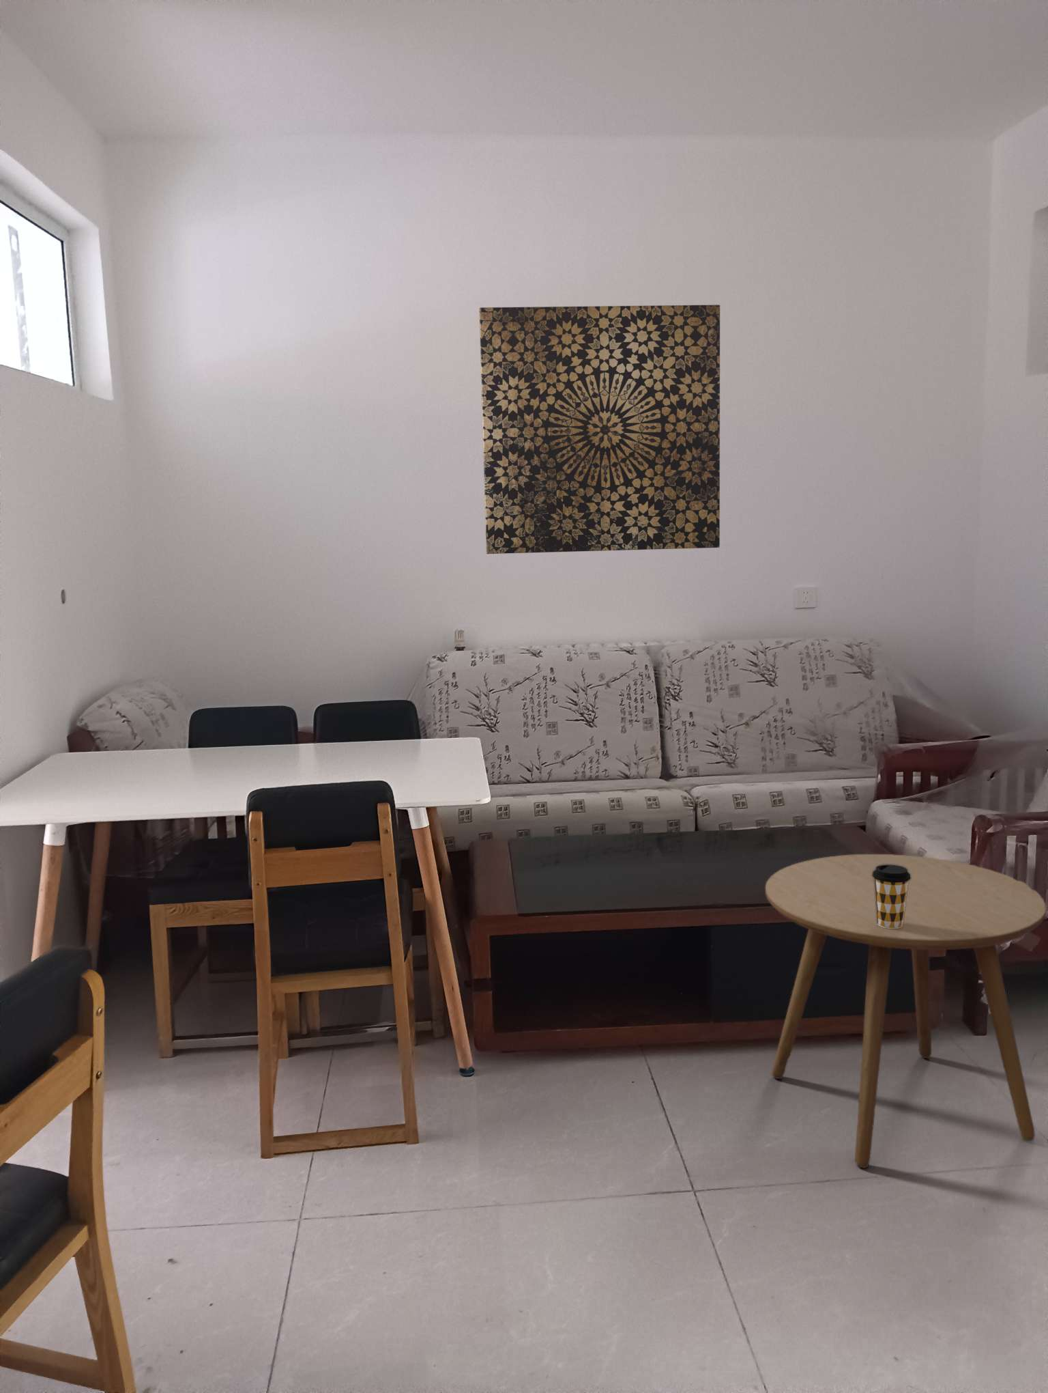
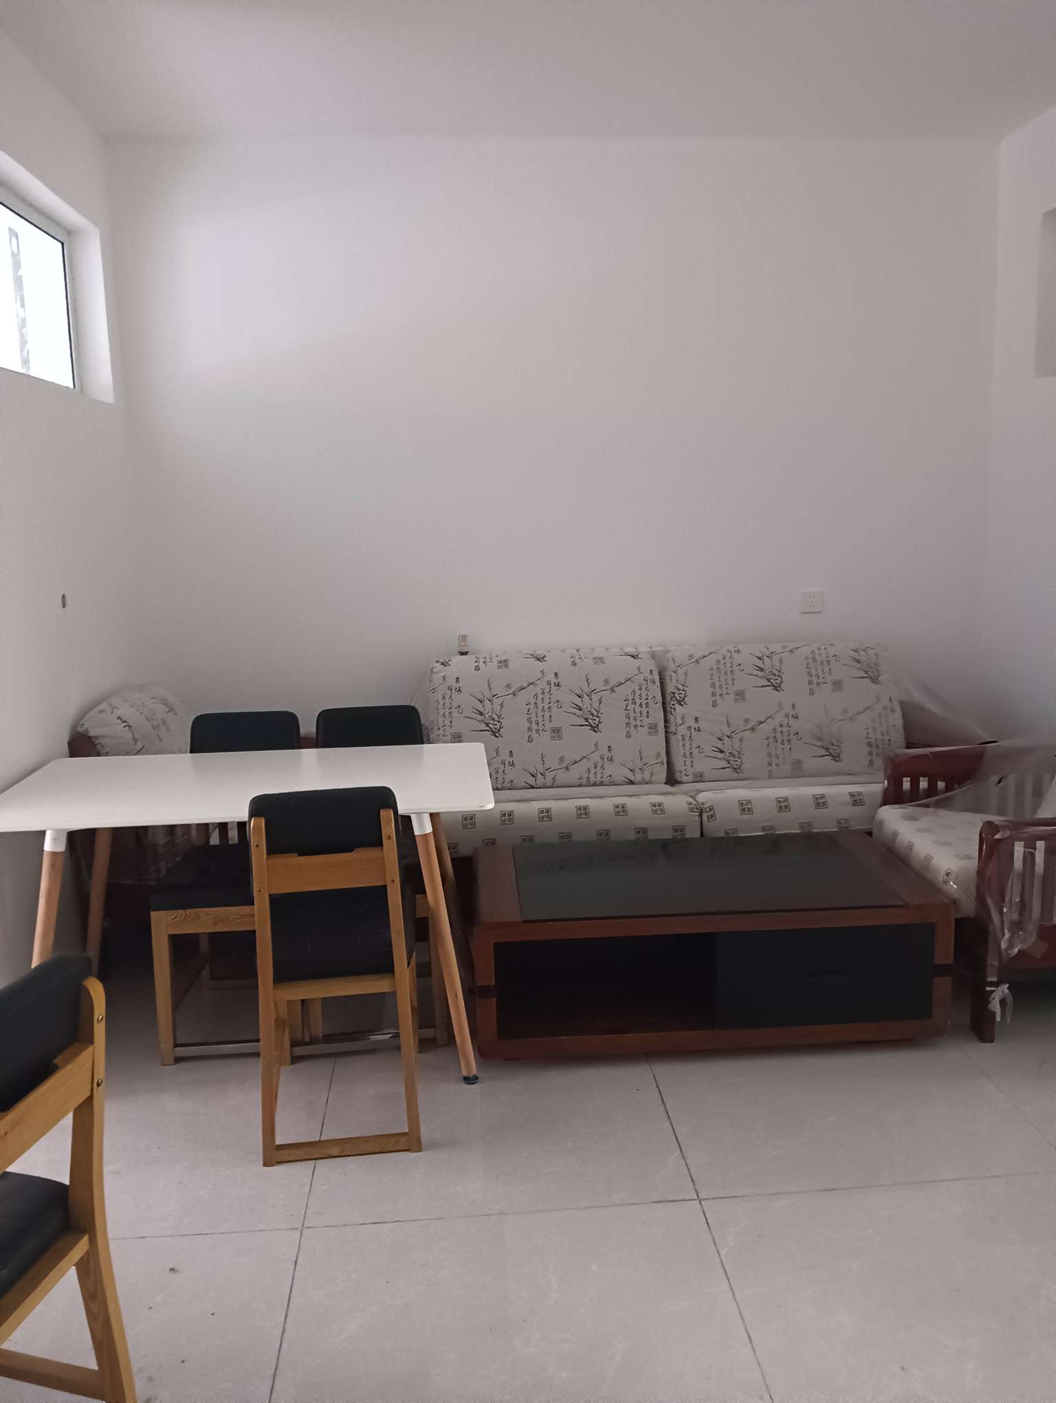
- side table (885, 1000)
- wall art (602, 431)
- coffee cup (891, 896)
